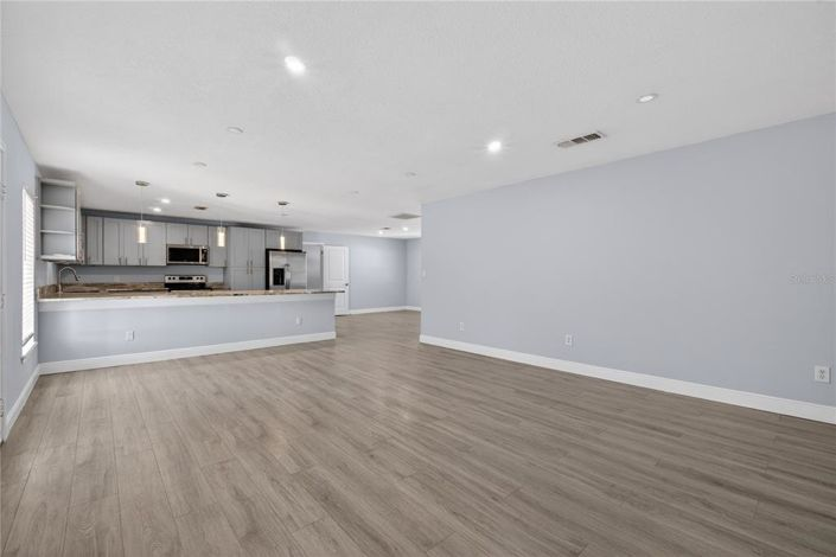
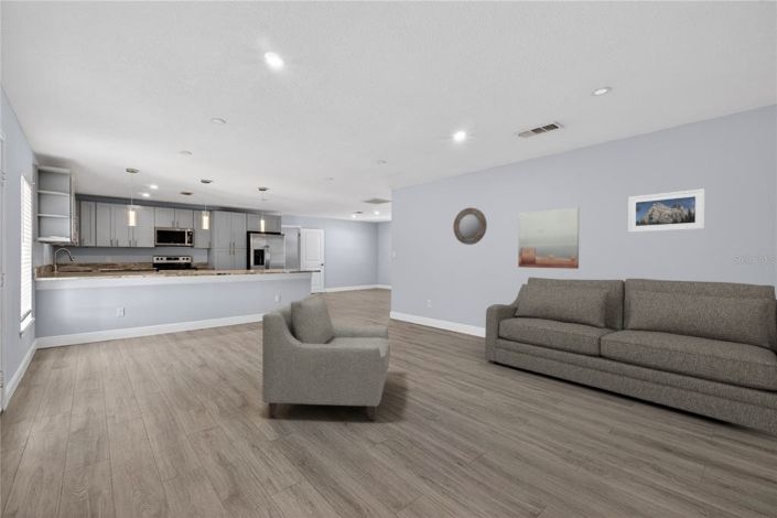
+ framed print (663, 212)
+ sofa (617, 328)
+ wall art (547, 239)
+ home mirror (468, 226)
+ chair (335, 347)
